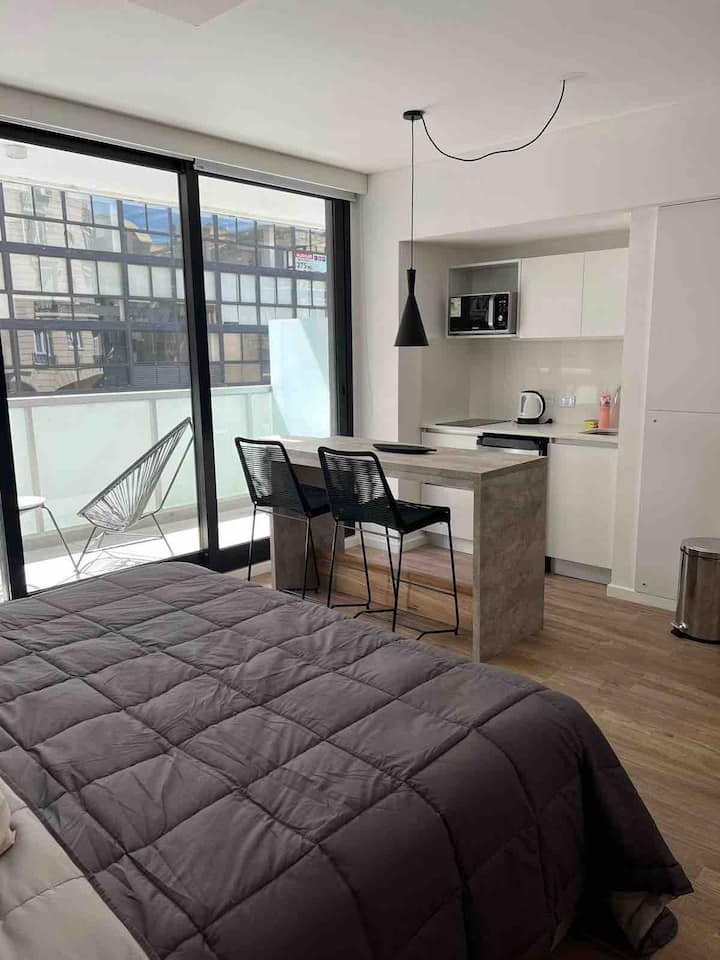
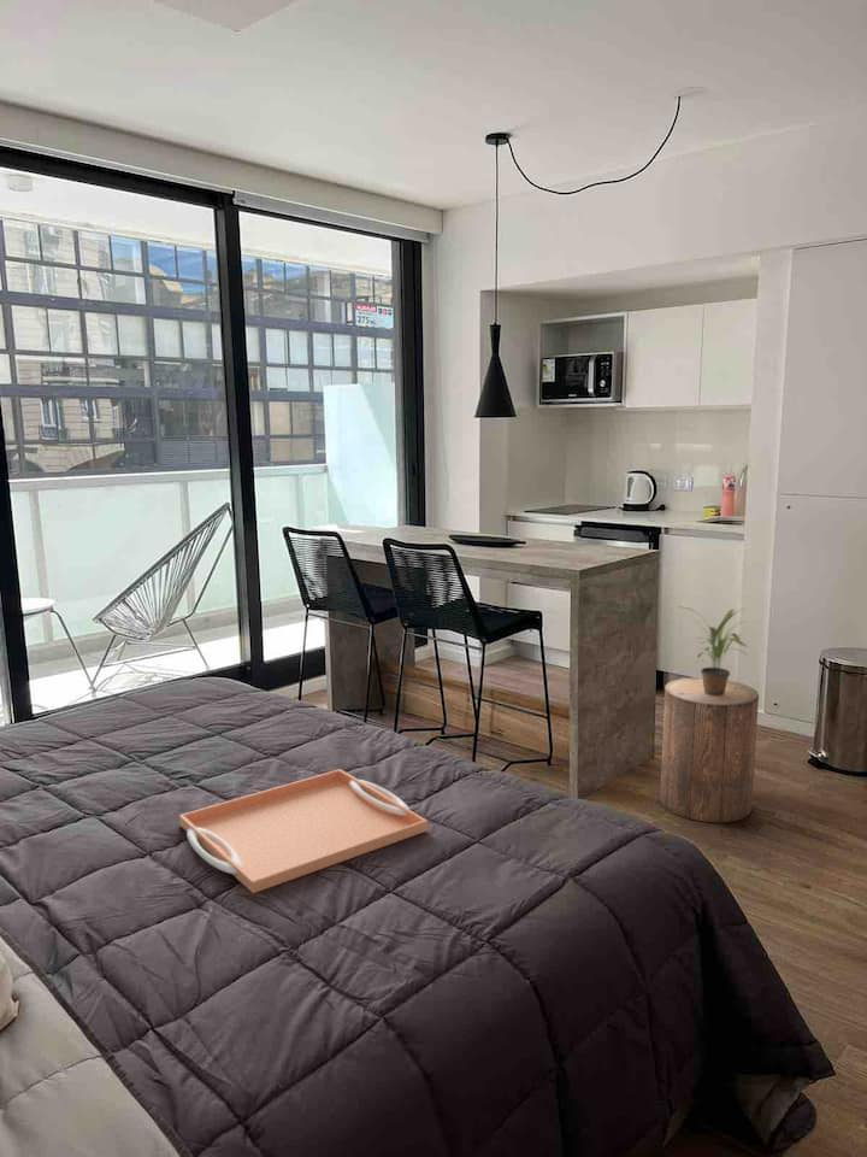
+ potted plant (712, 647)
+ serving tray (302, 822)
+ stool (707, 747)
